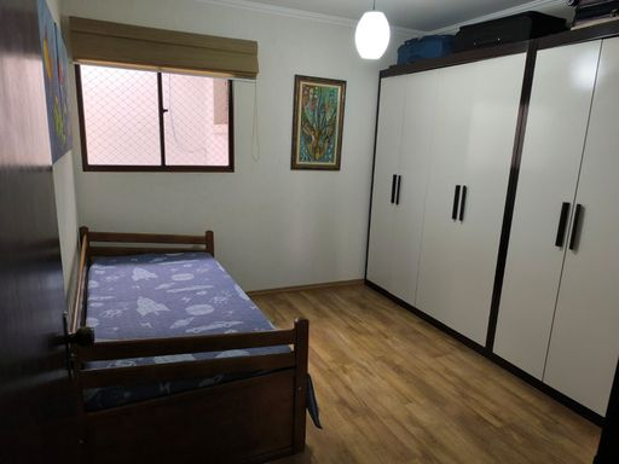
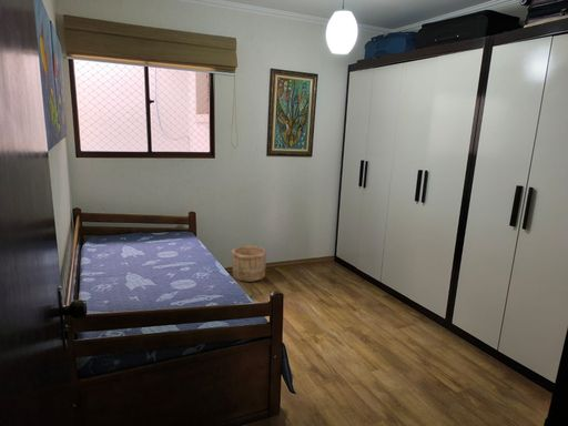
+ wooden bucket (248, 263)
